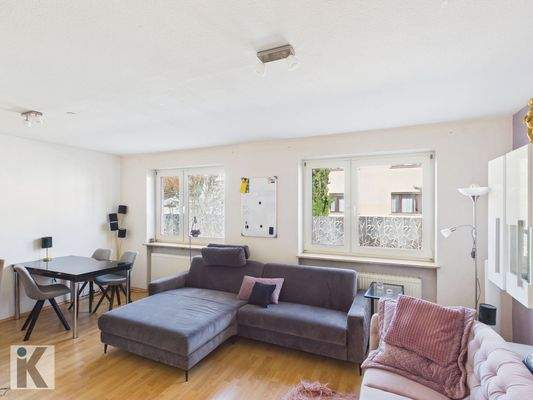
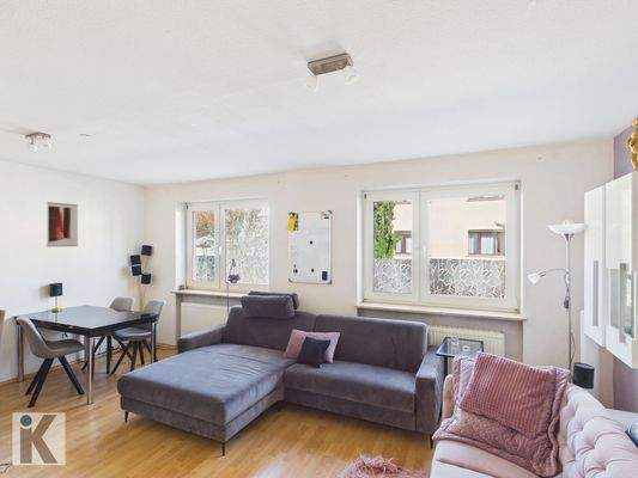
+ wall art (62, 225)
